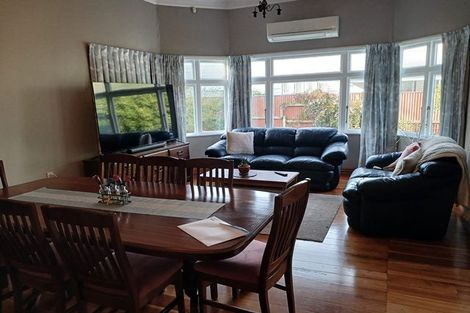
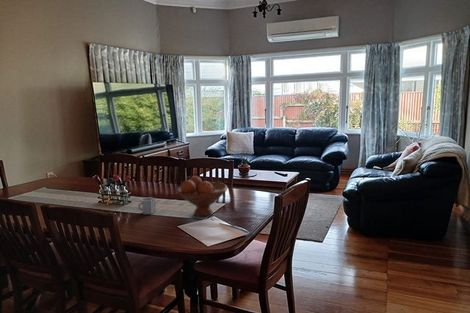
+ cup (147, 205)
+ fruit bowl (202, 195)
